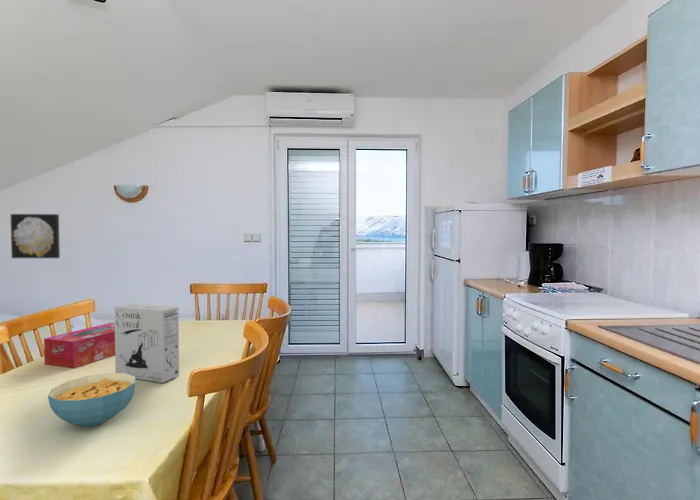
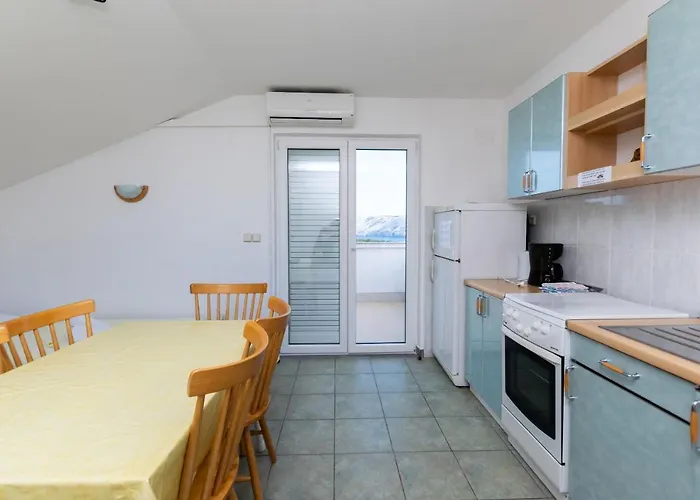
- cereal box (146, 341)
- wall art (35, 236)
- tissue box (94, 343)
- cereal bowl (95, 403)
